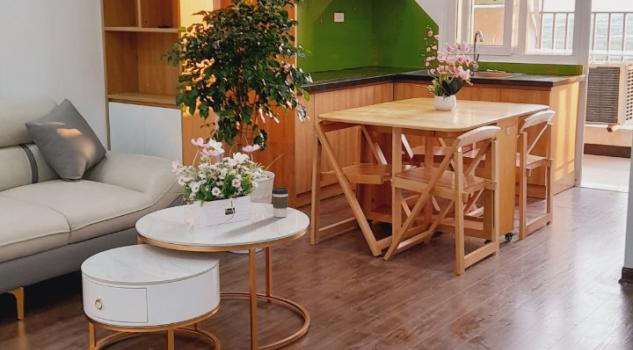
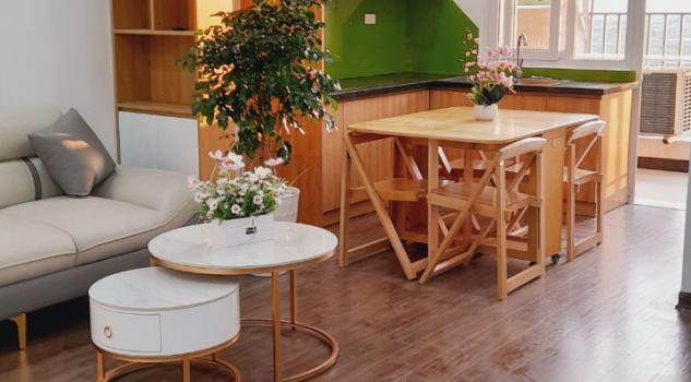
- coffee cup (280, 202)
